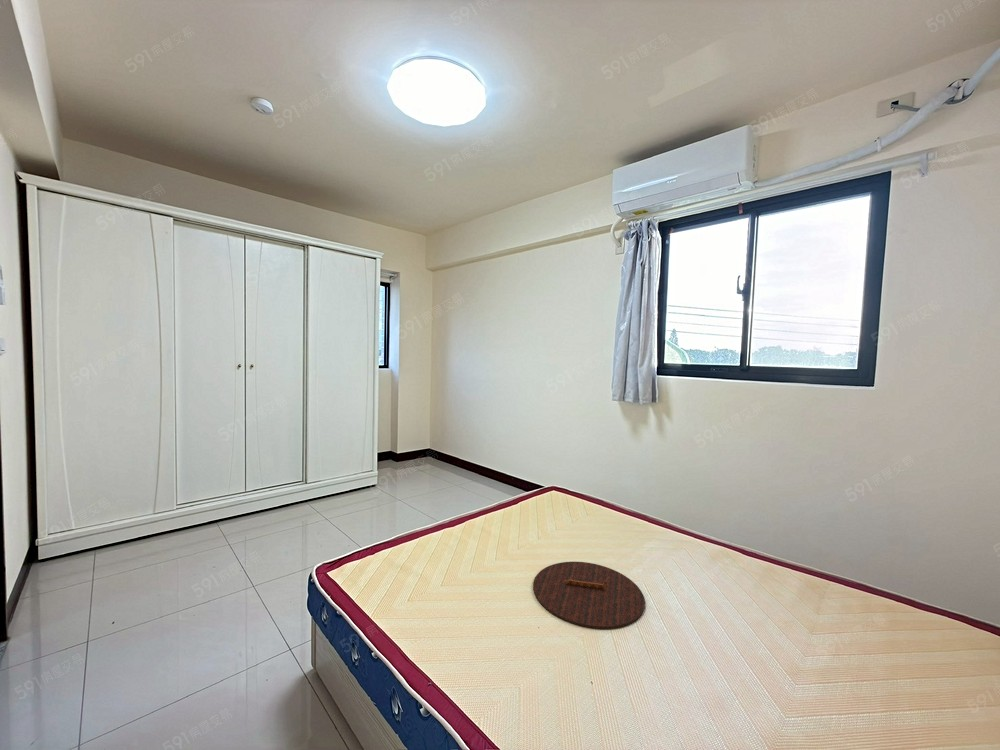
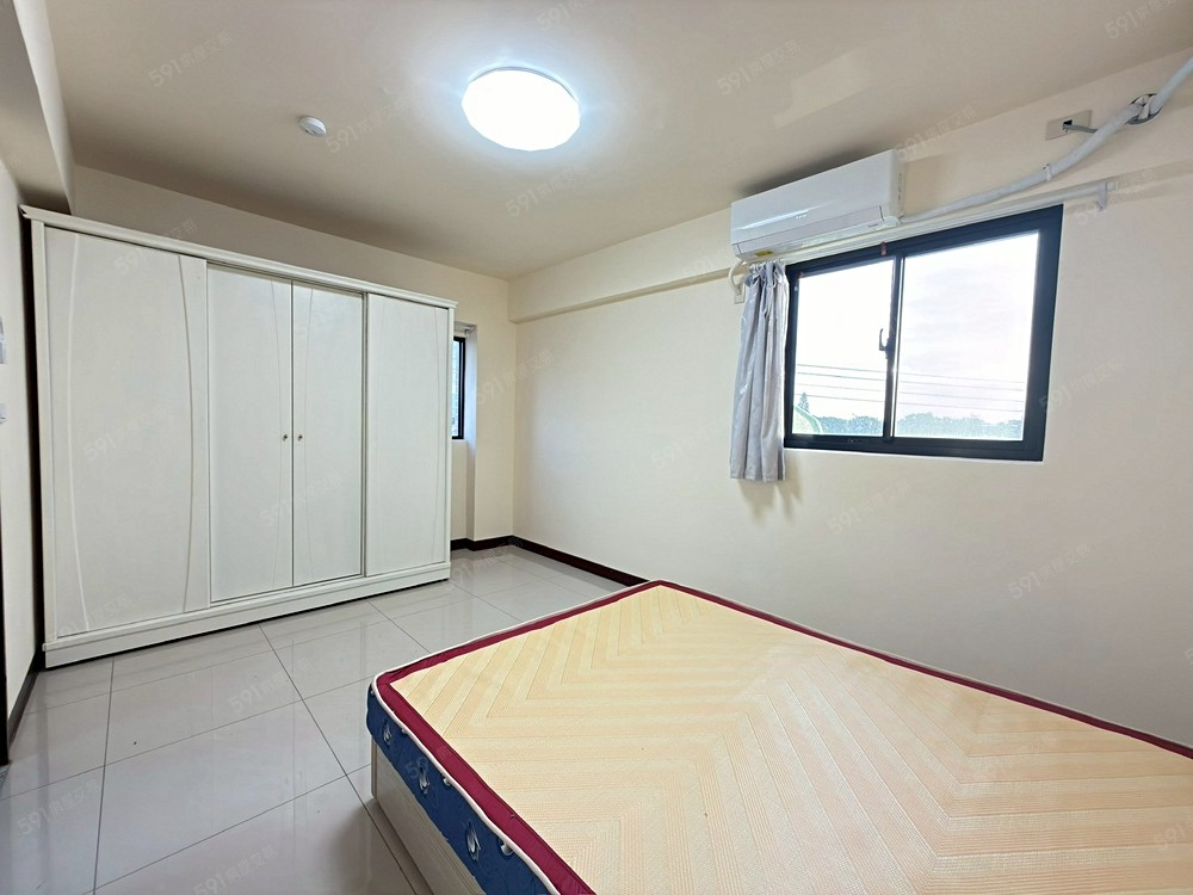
- tray (587, 586)
